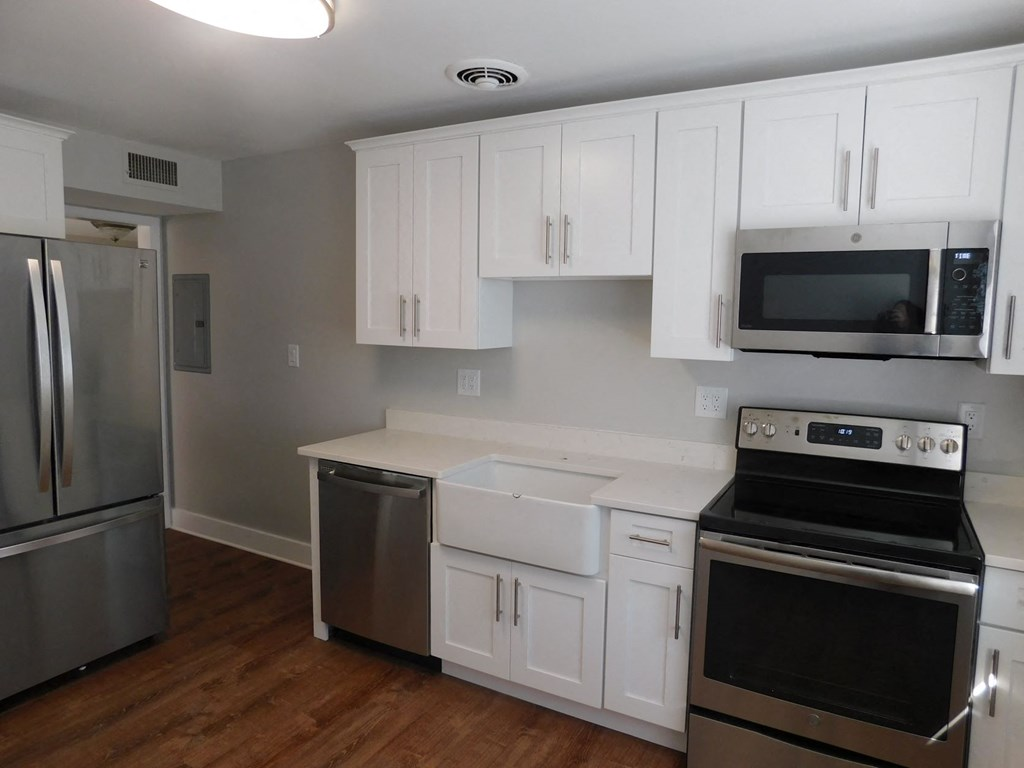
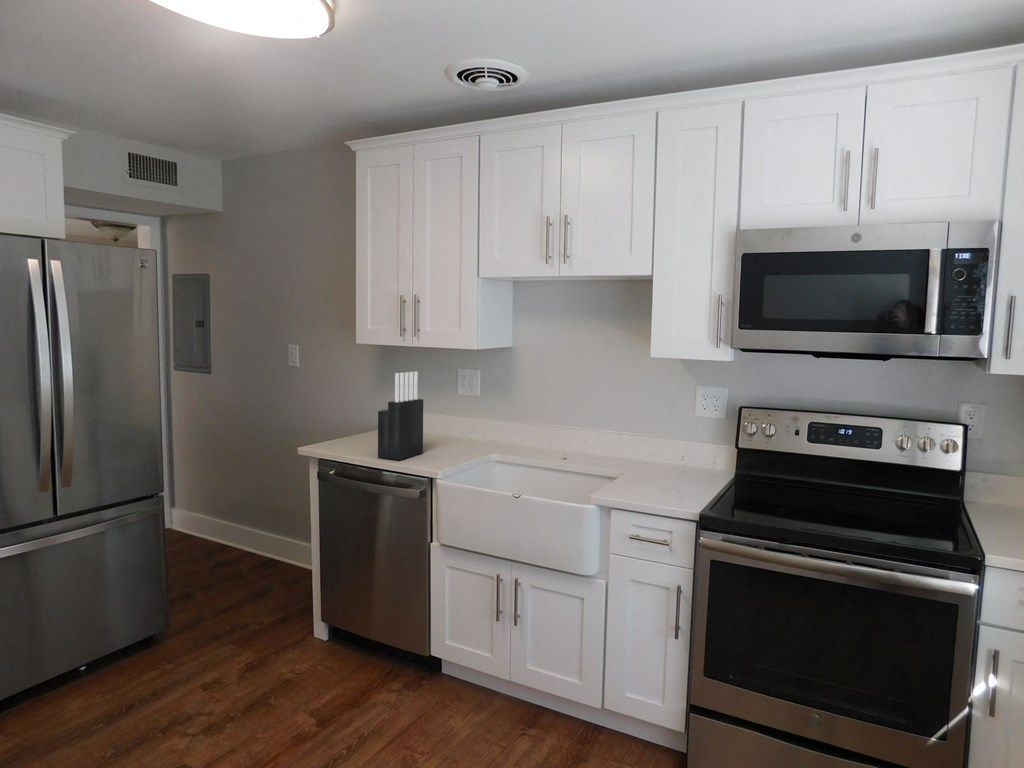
+ knife block (398, 413)
